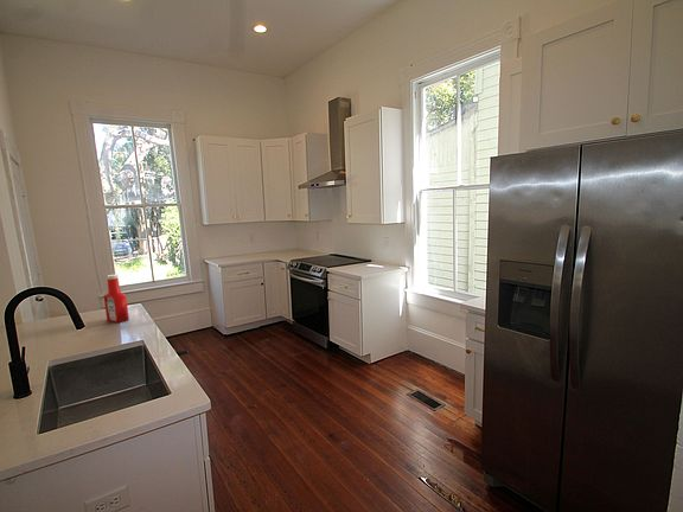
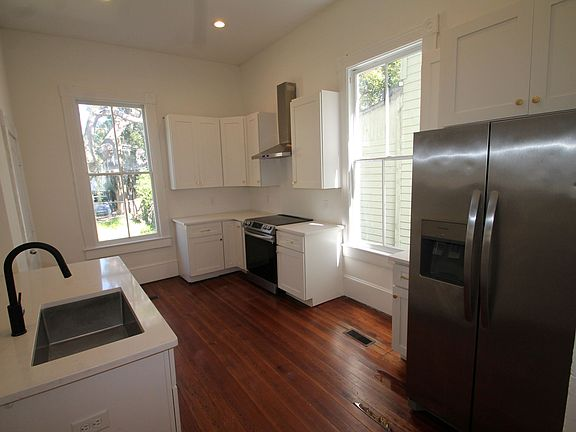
- soap bottle (115, 297)
